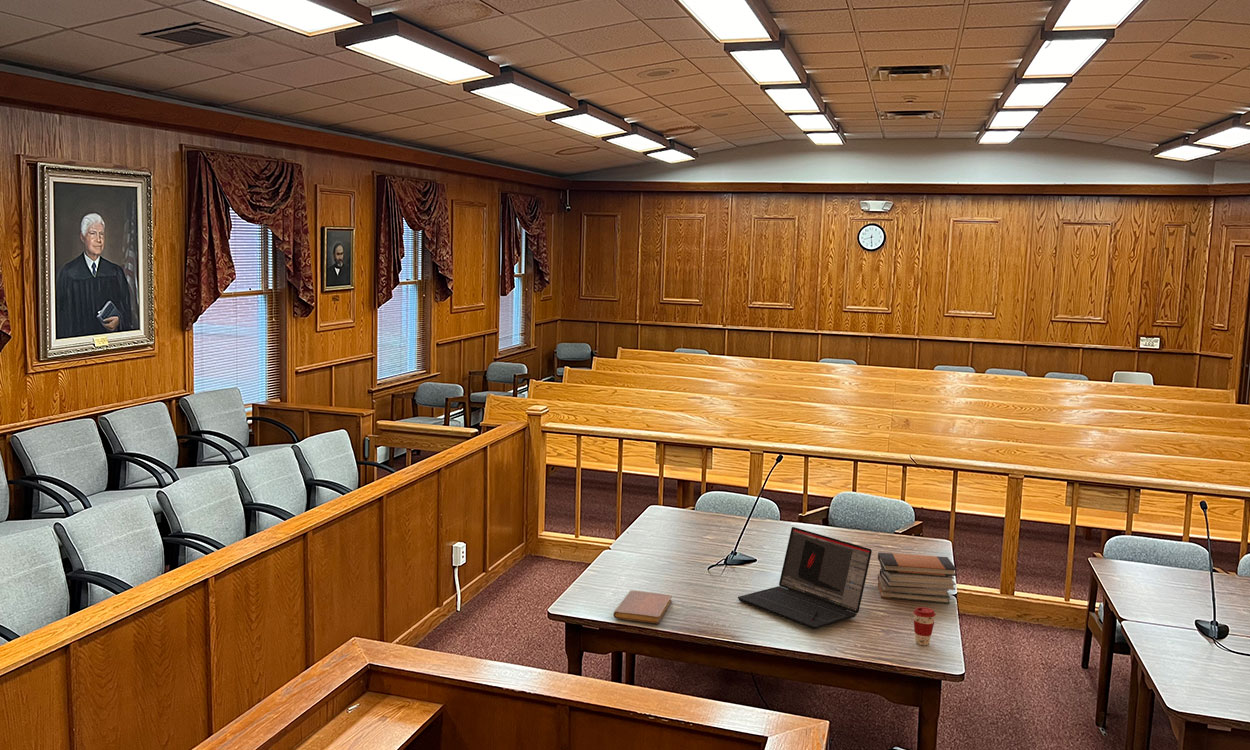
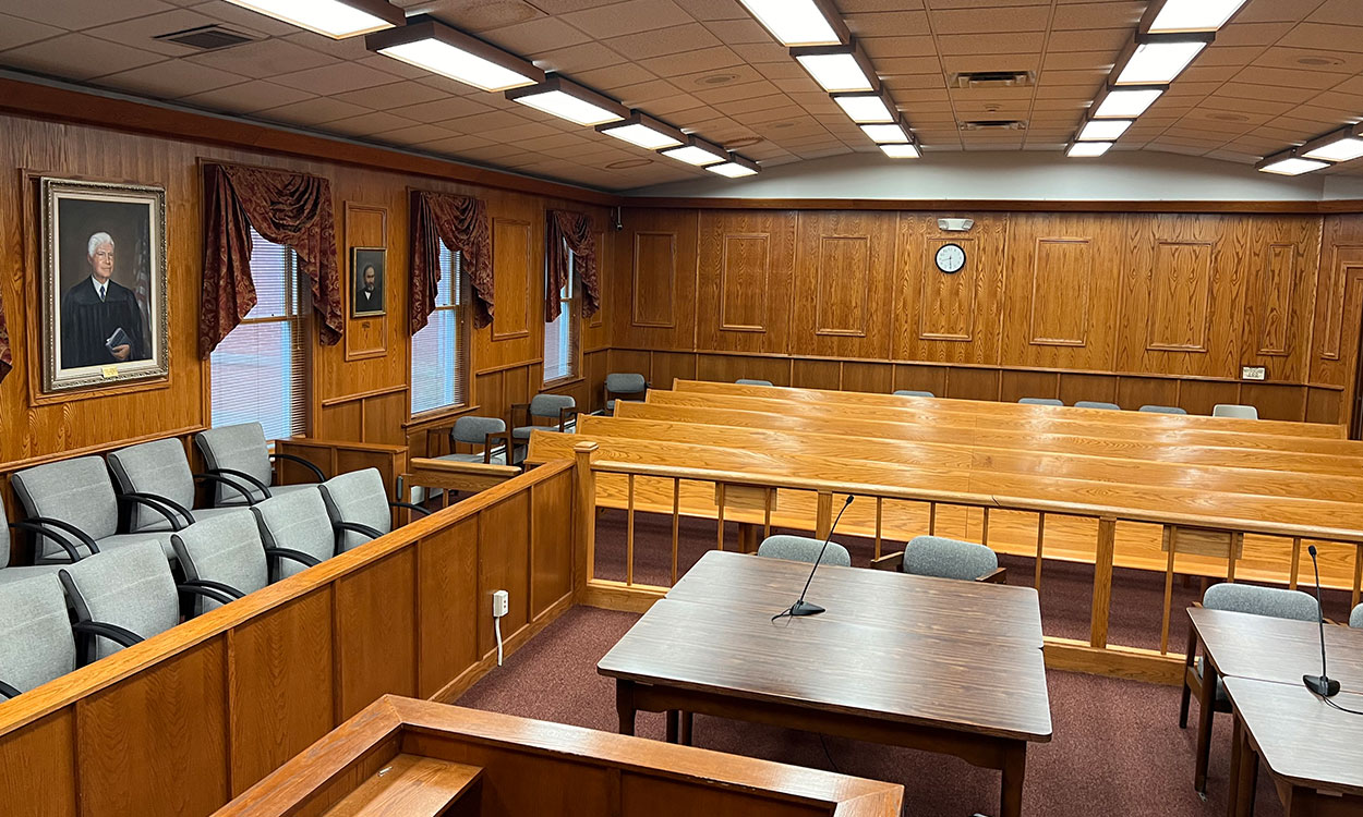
- laptop (803, 575)
- coffee cup (923, 626)
- book stack (915, 577)
- notebook (643, 606)
